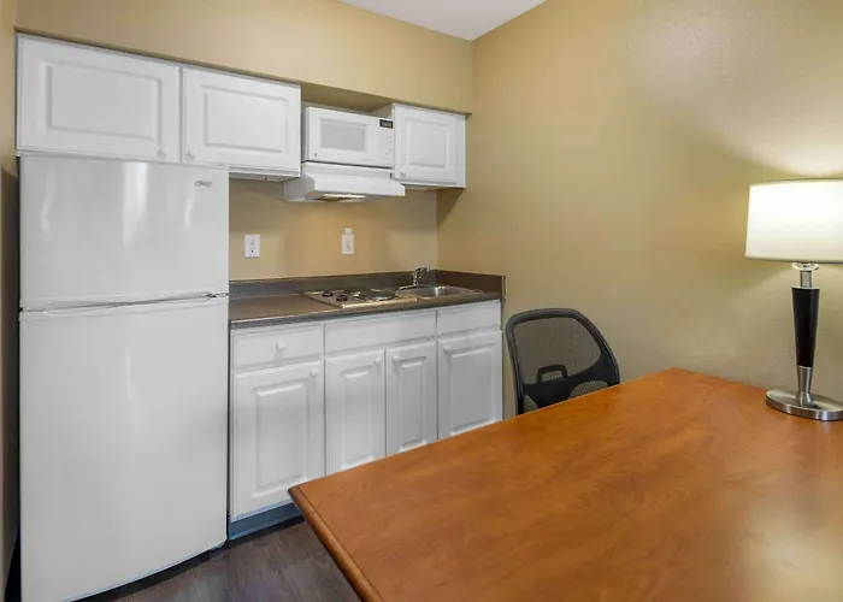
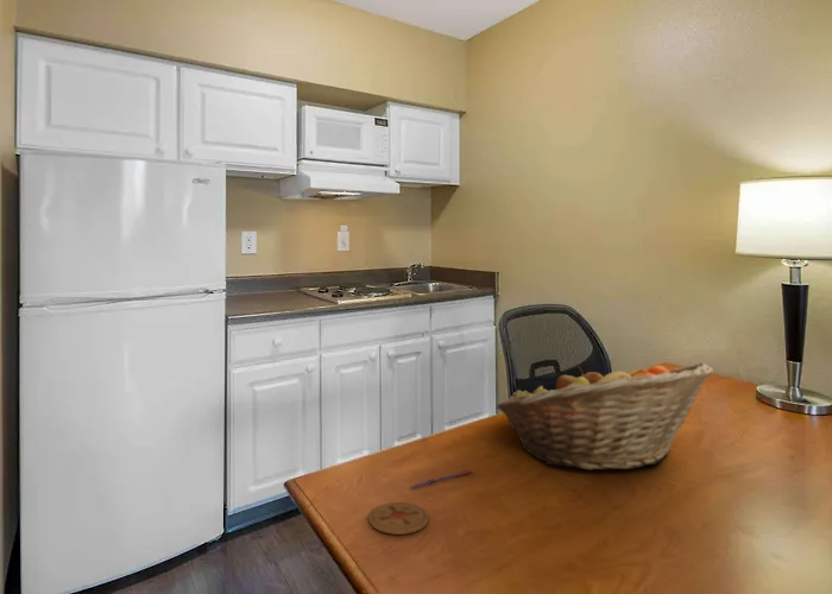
+ coaster (398, 517)
+ pen (442, 478)
+ fruit basket (603, 403)
